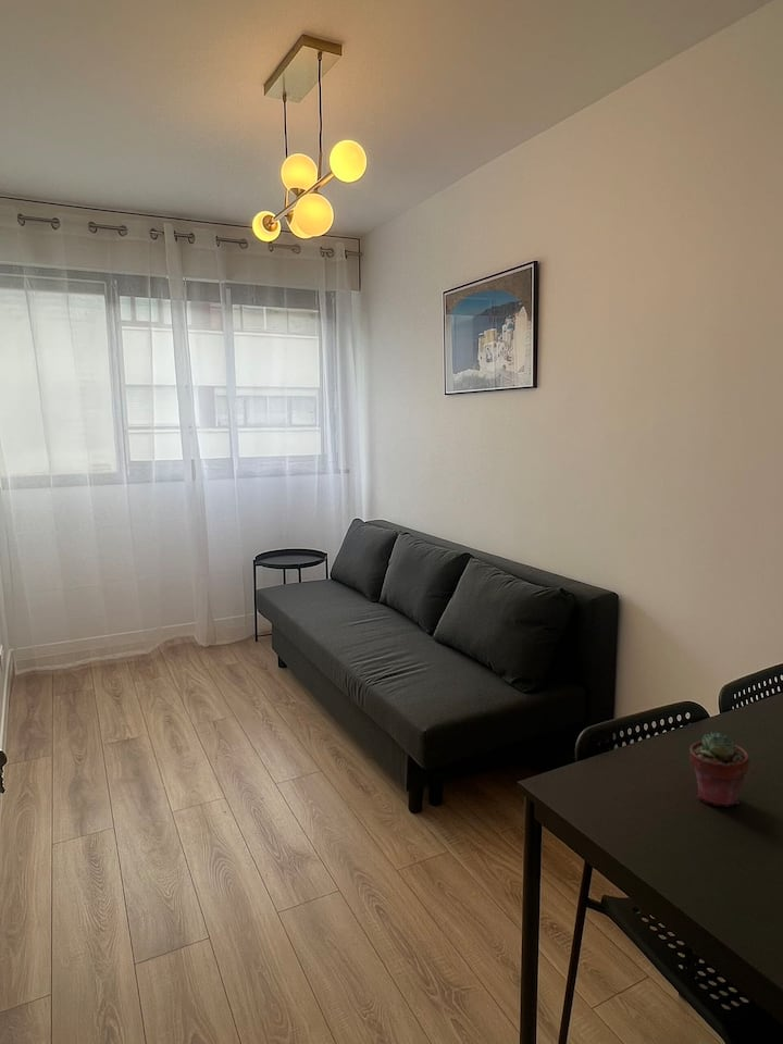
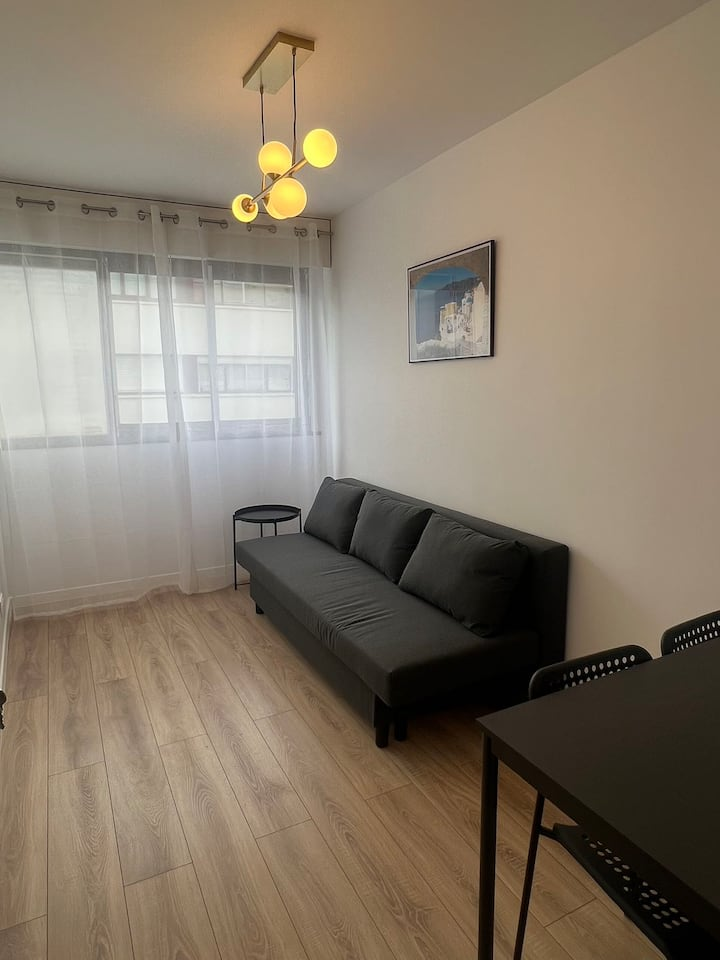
- potted succulent (718, 765)
